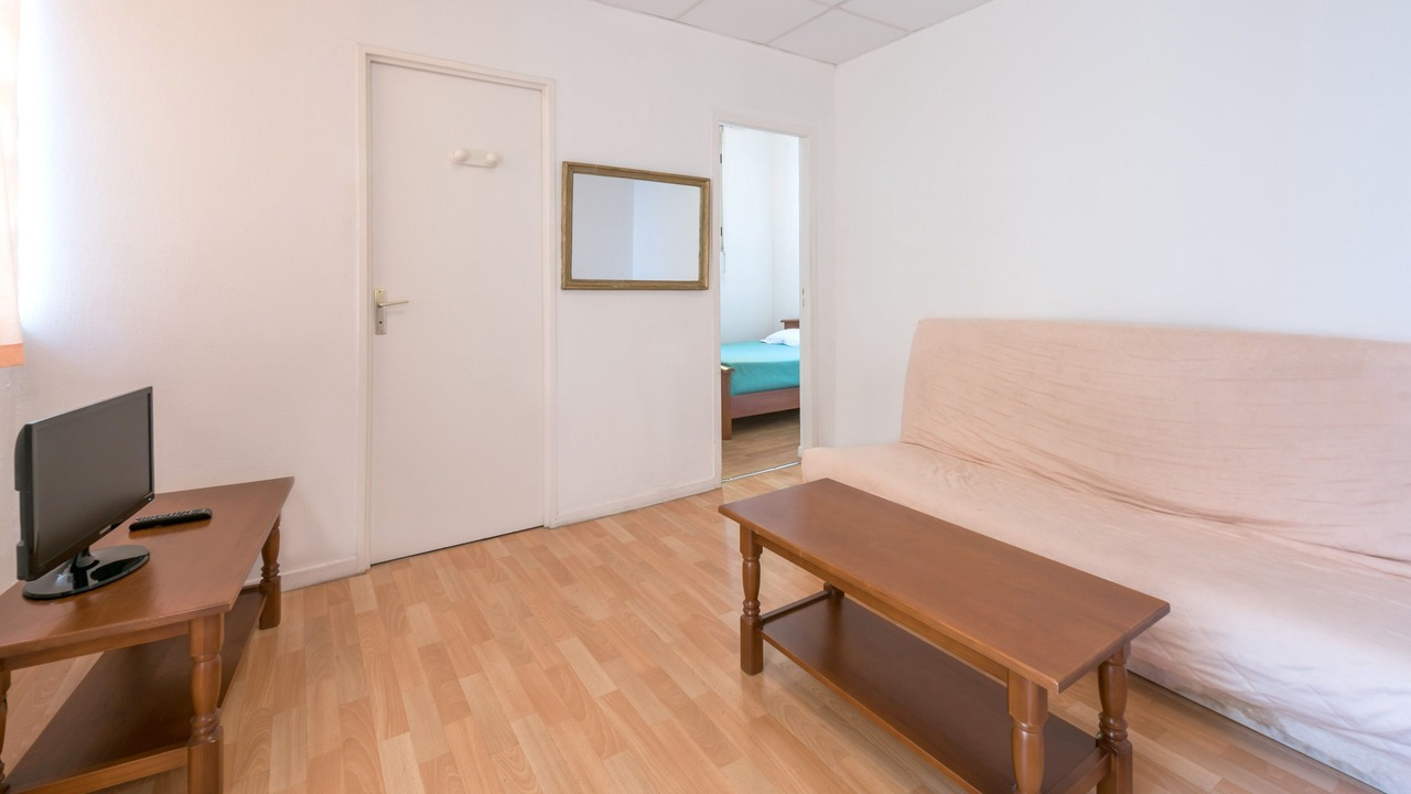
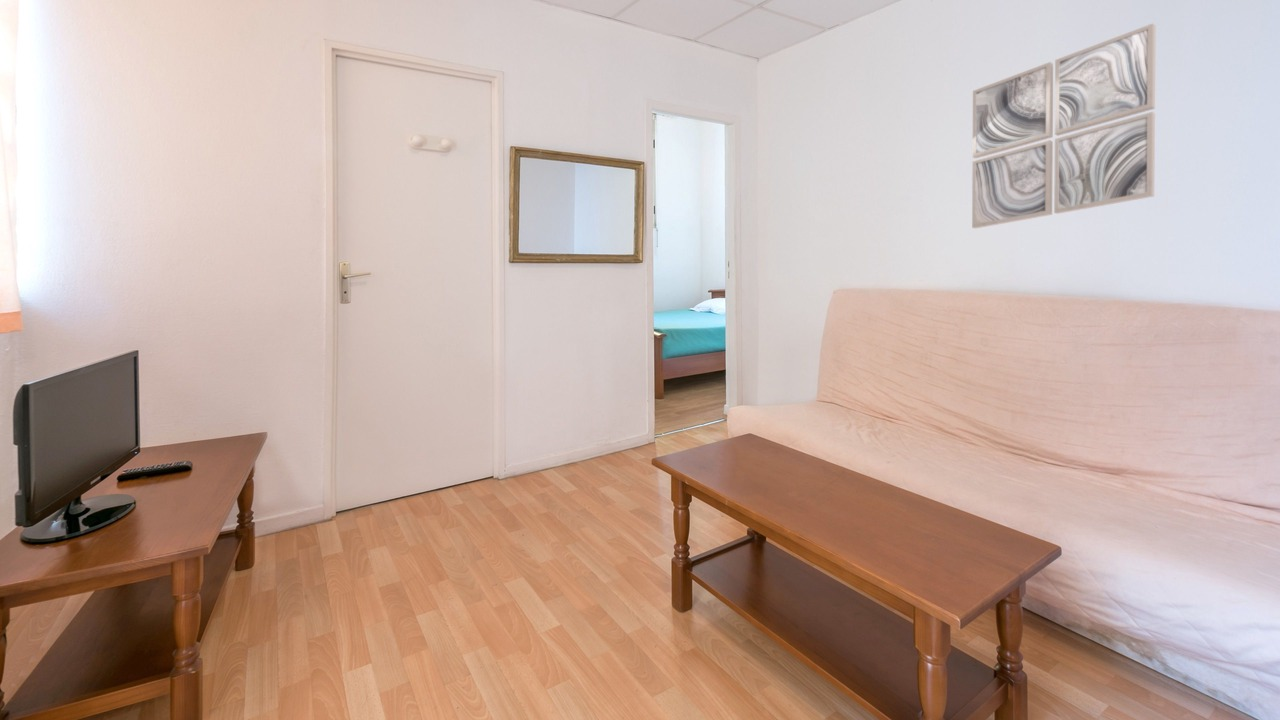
+ wall art (1055, 138)
